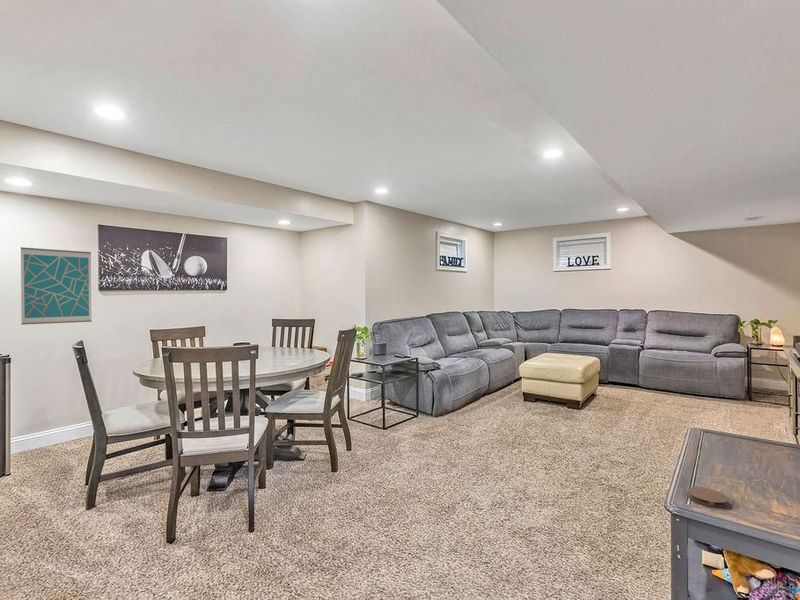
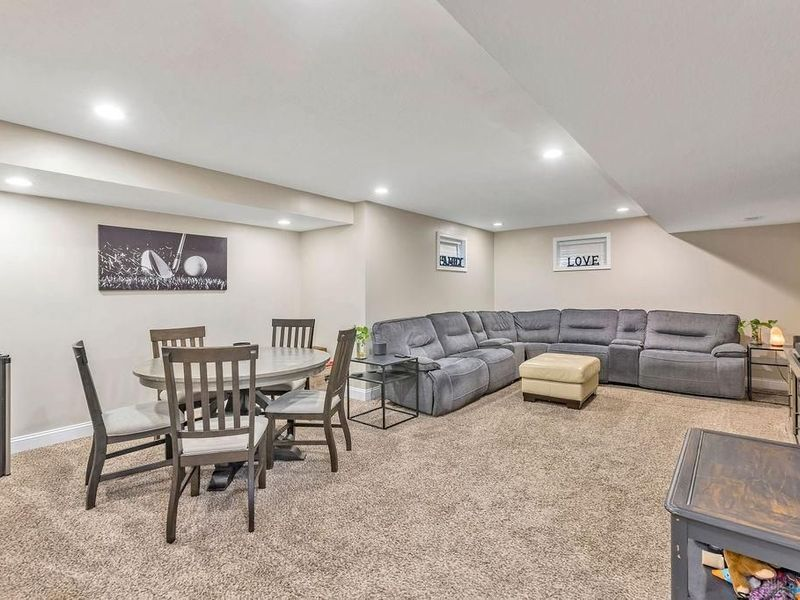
- coaster (707, 496)
- wall art (58, 286)
